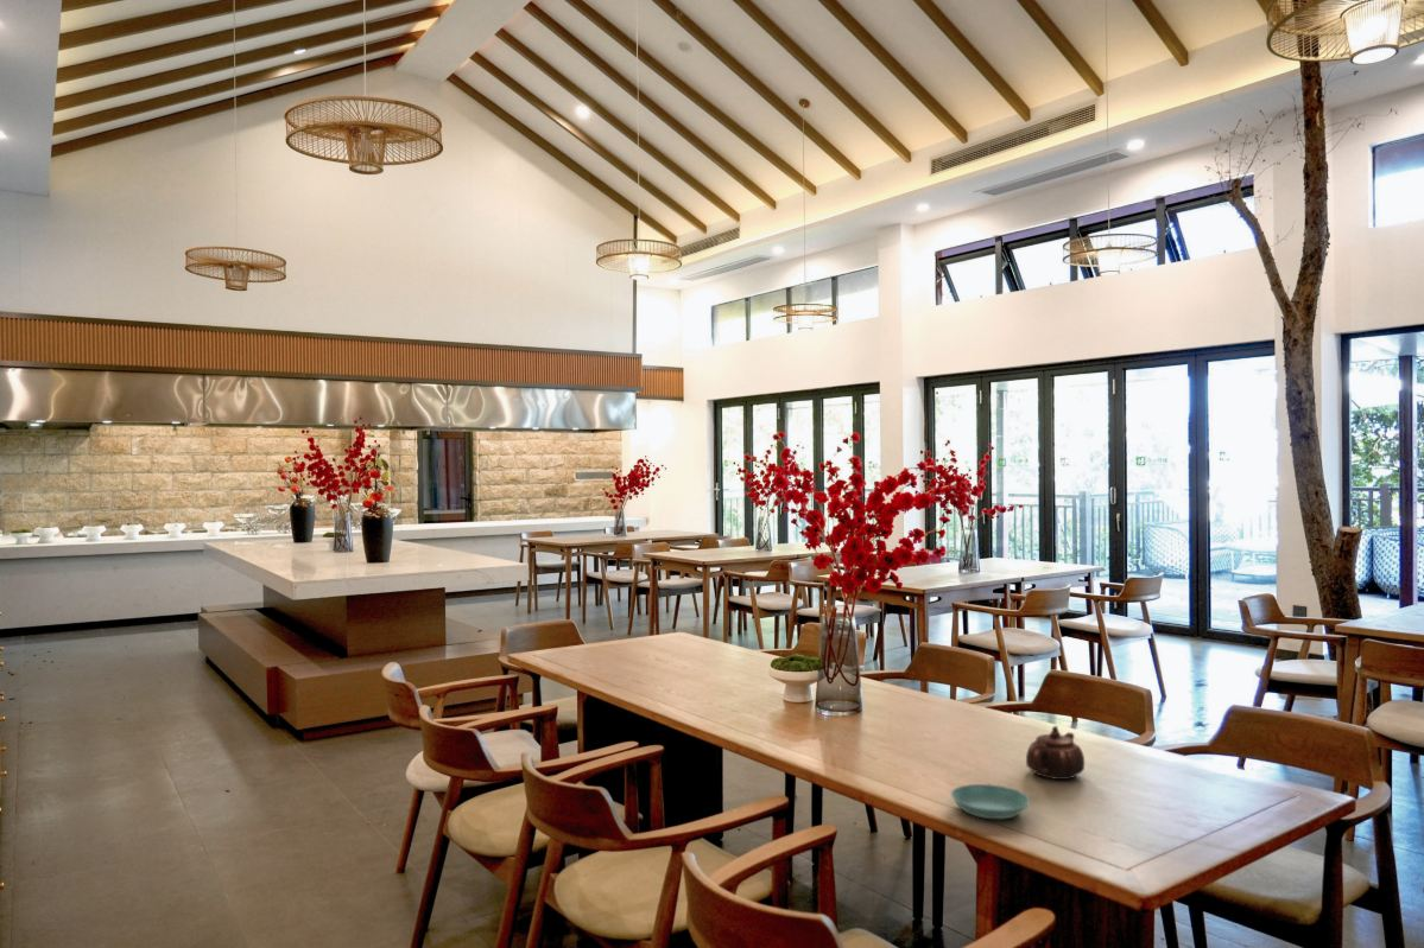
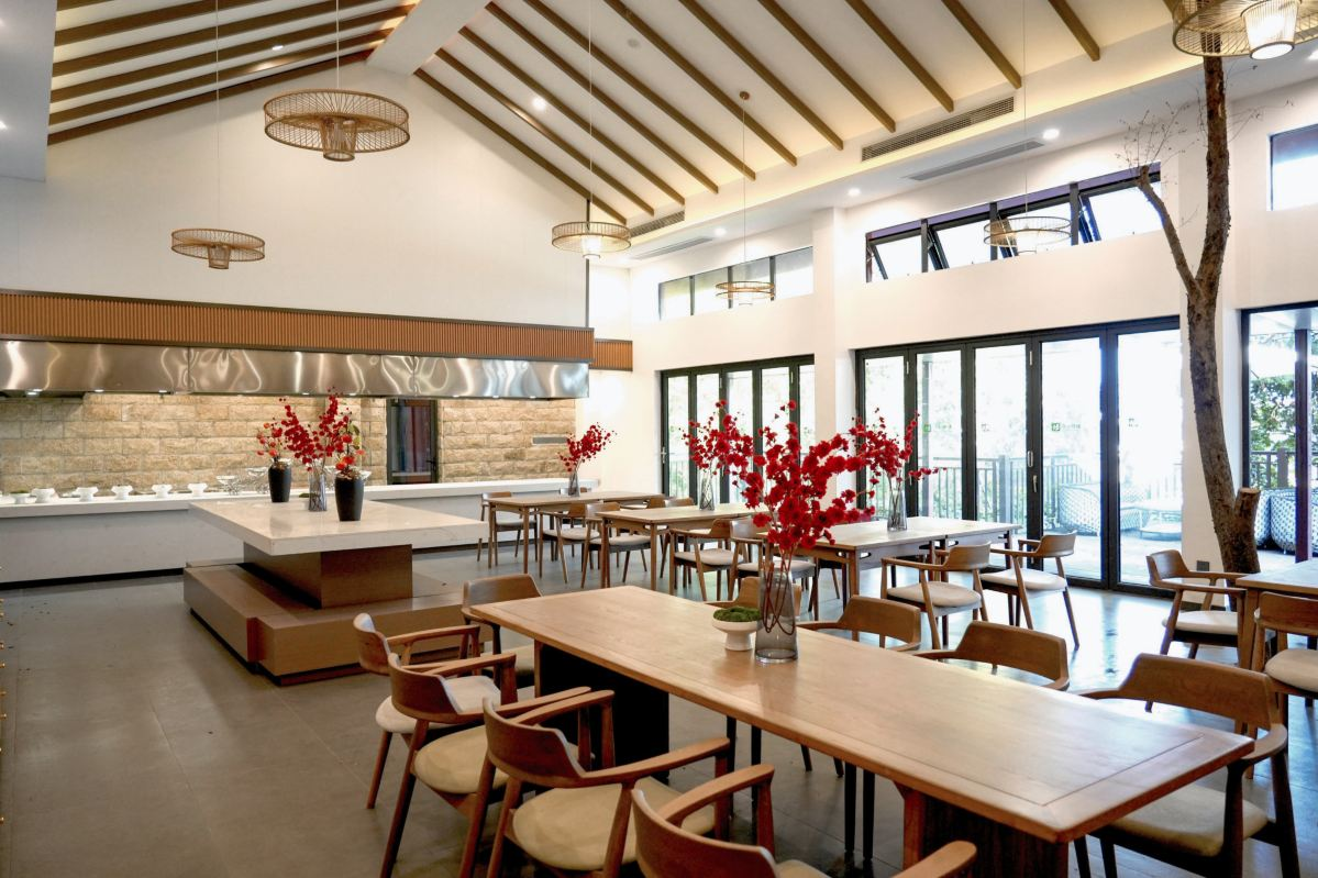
- teapot (1053, 750)
- saucer (989, 802)
